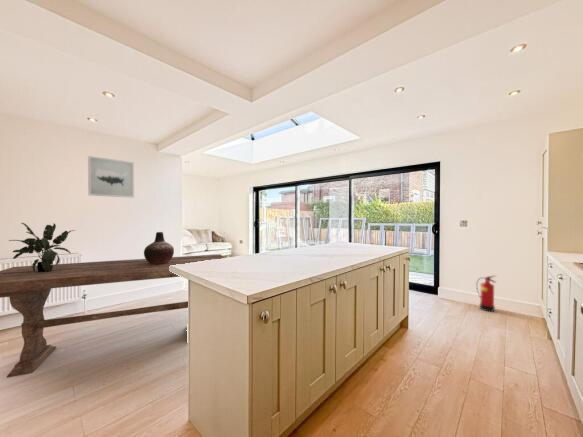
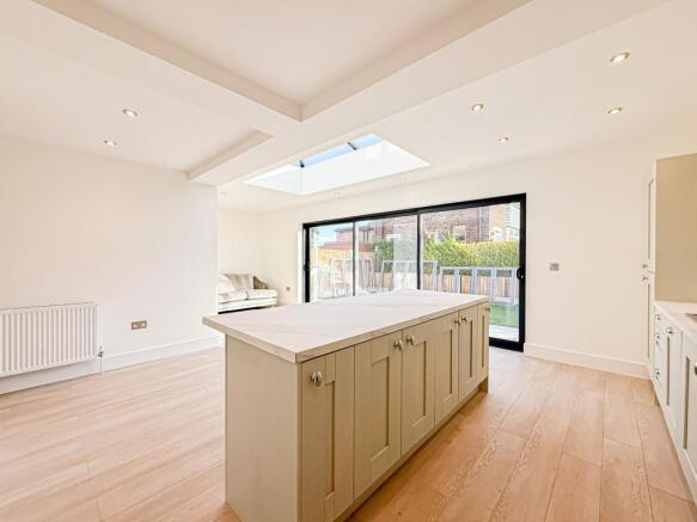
- fire extinguisher (485, 291)
- wall art (112, 178)
- potted plant (41, 246)
- dining table (125, 310)
- vase (159, 247)
